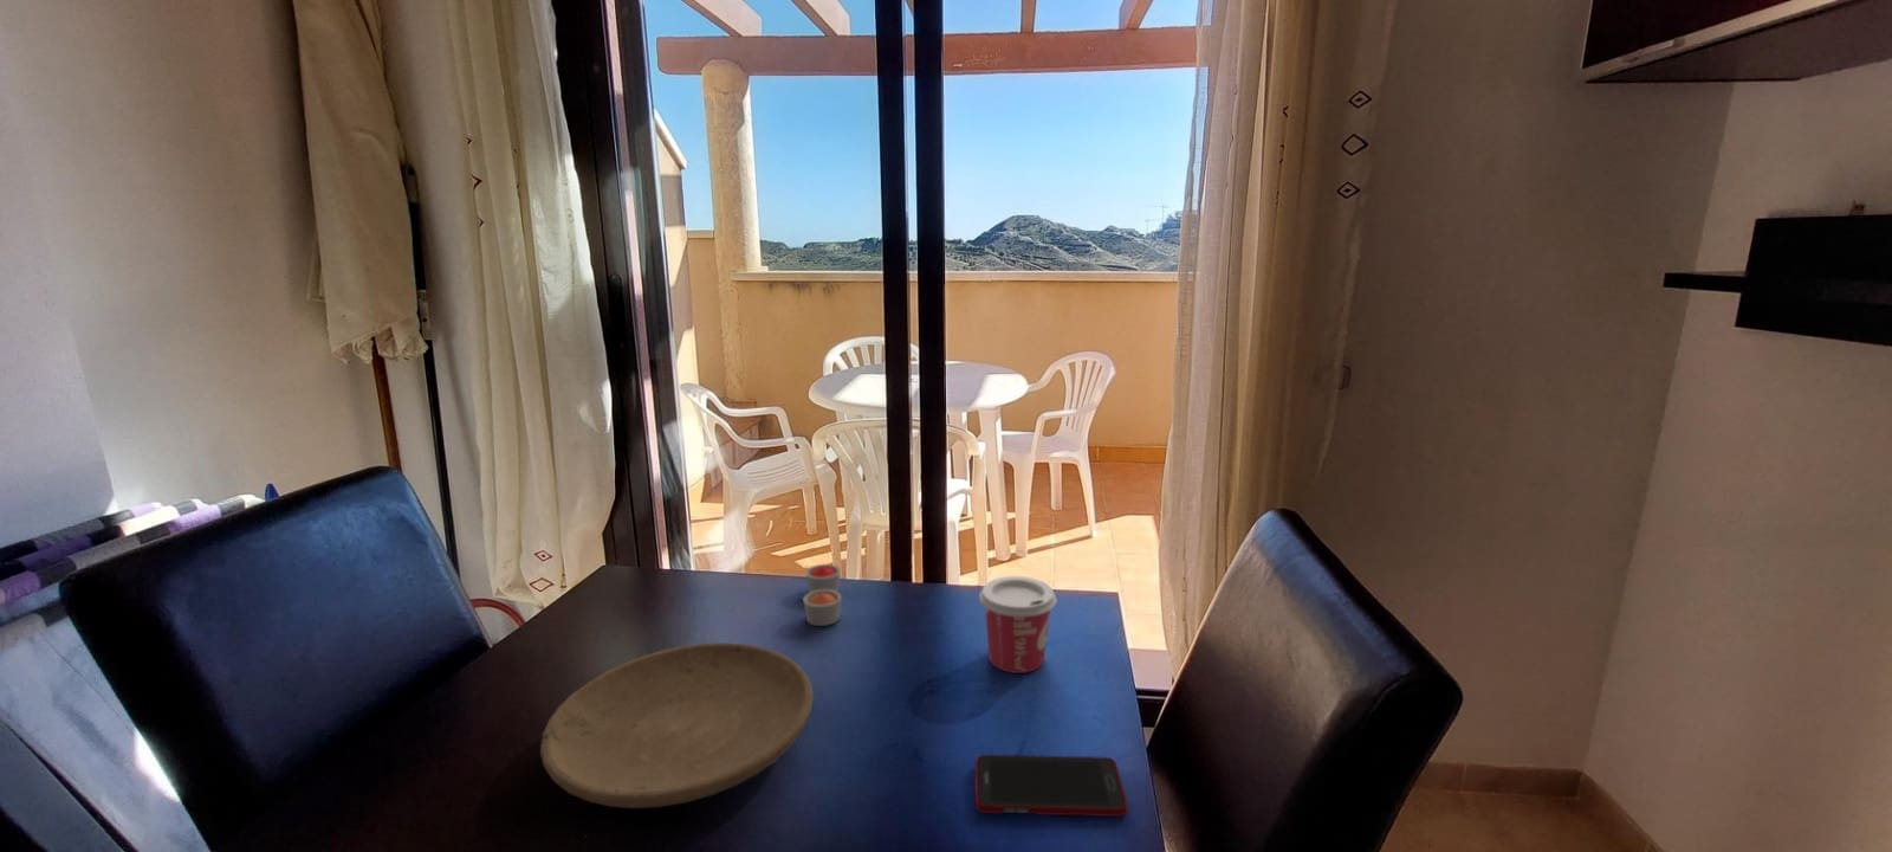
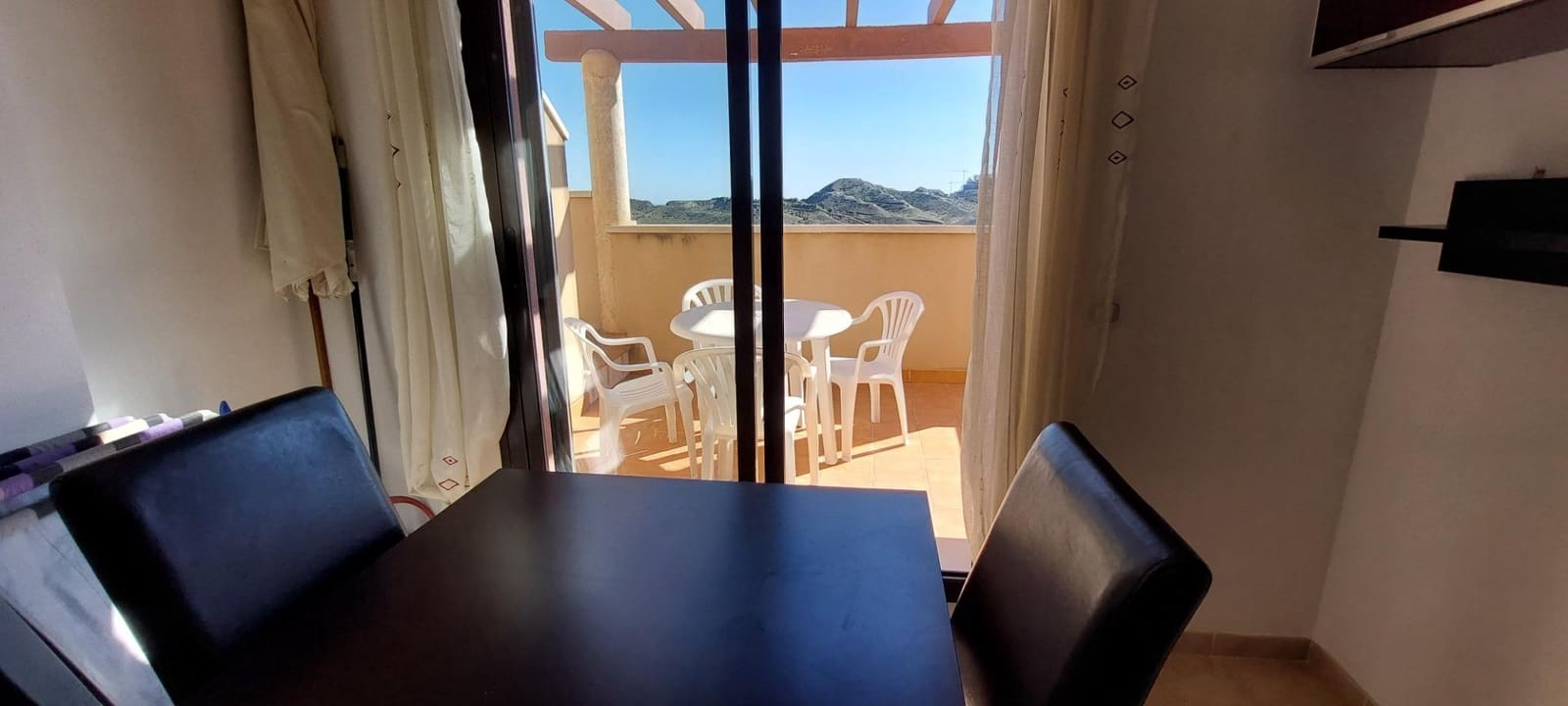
- cell phone (1047, 784)
- plate (685, 724)
- candle (823, 591)
- cup (1017, 625)
